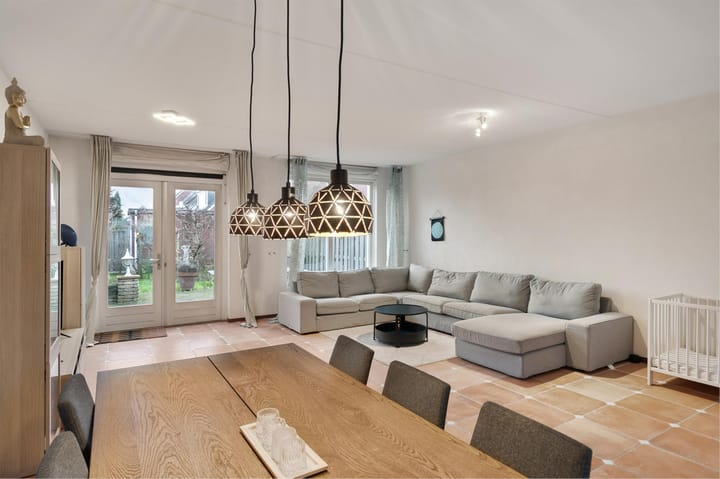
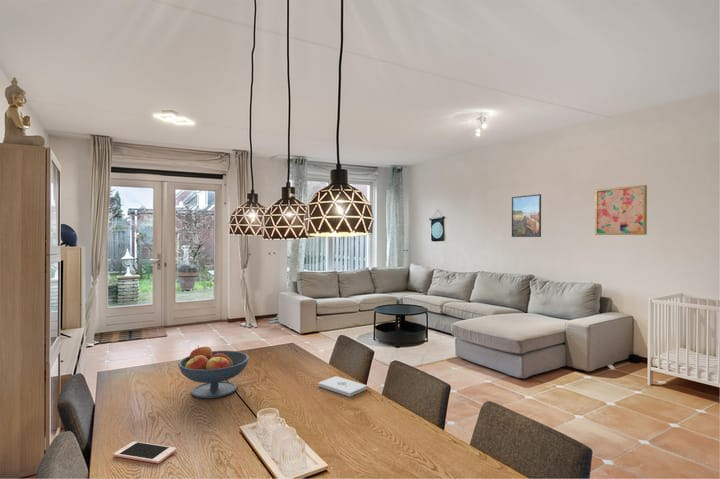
+ wall art (619, 211)
+ cell phone (145, 452)
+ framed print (525, 216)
+ fruit bowl (214, 369)
+ notepad (342, 385)
